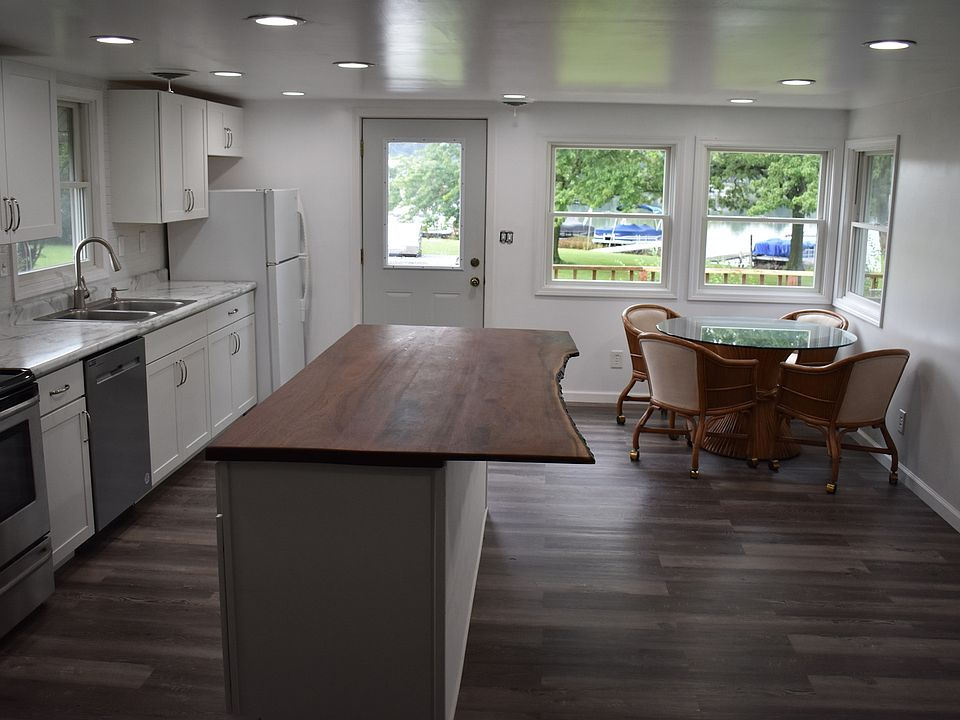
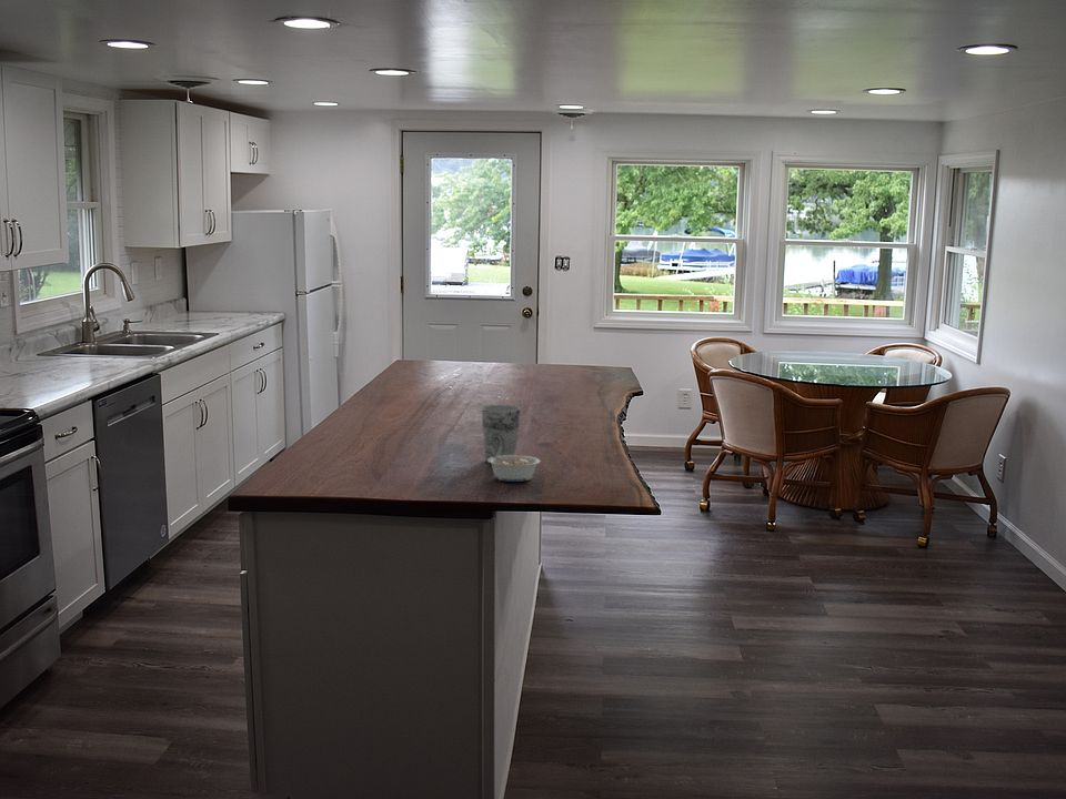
+ legume (511, 467)
+ cup (500, 434)
